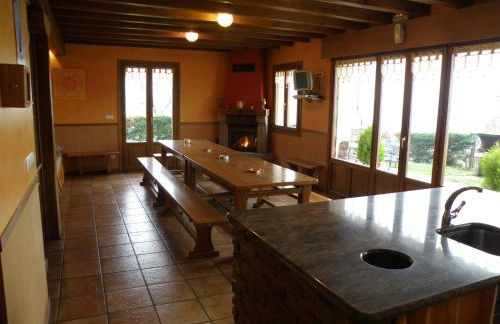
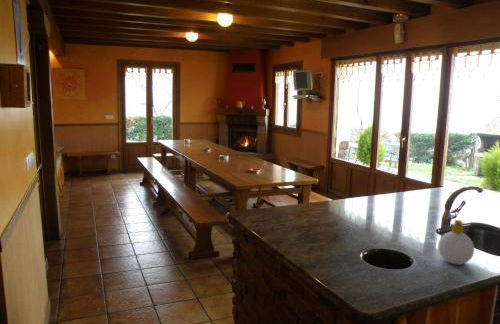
+ soap bottle (456, 241)
